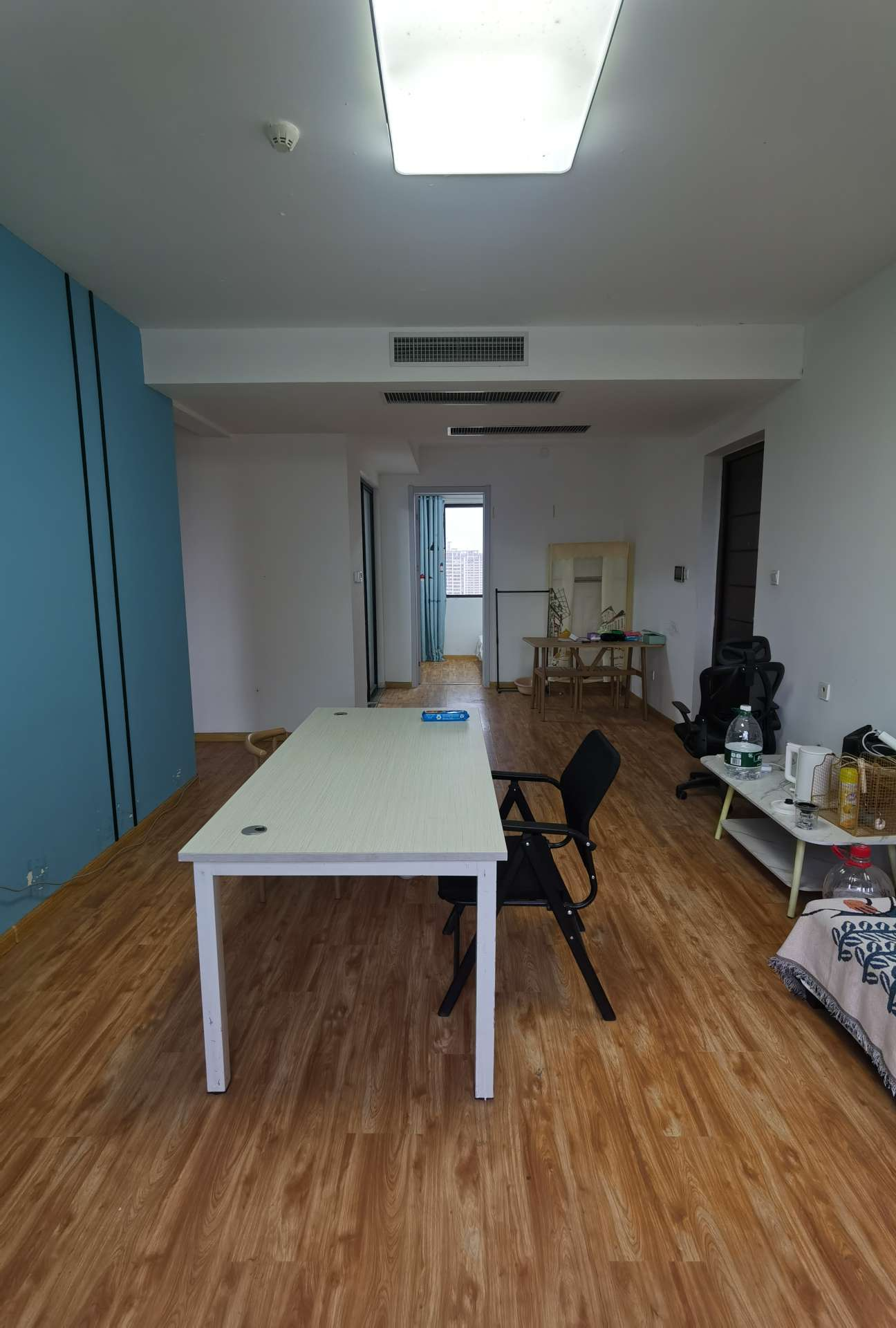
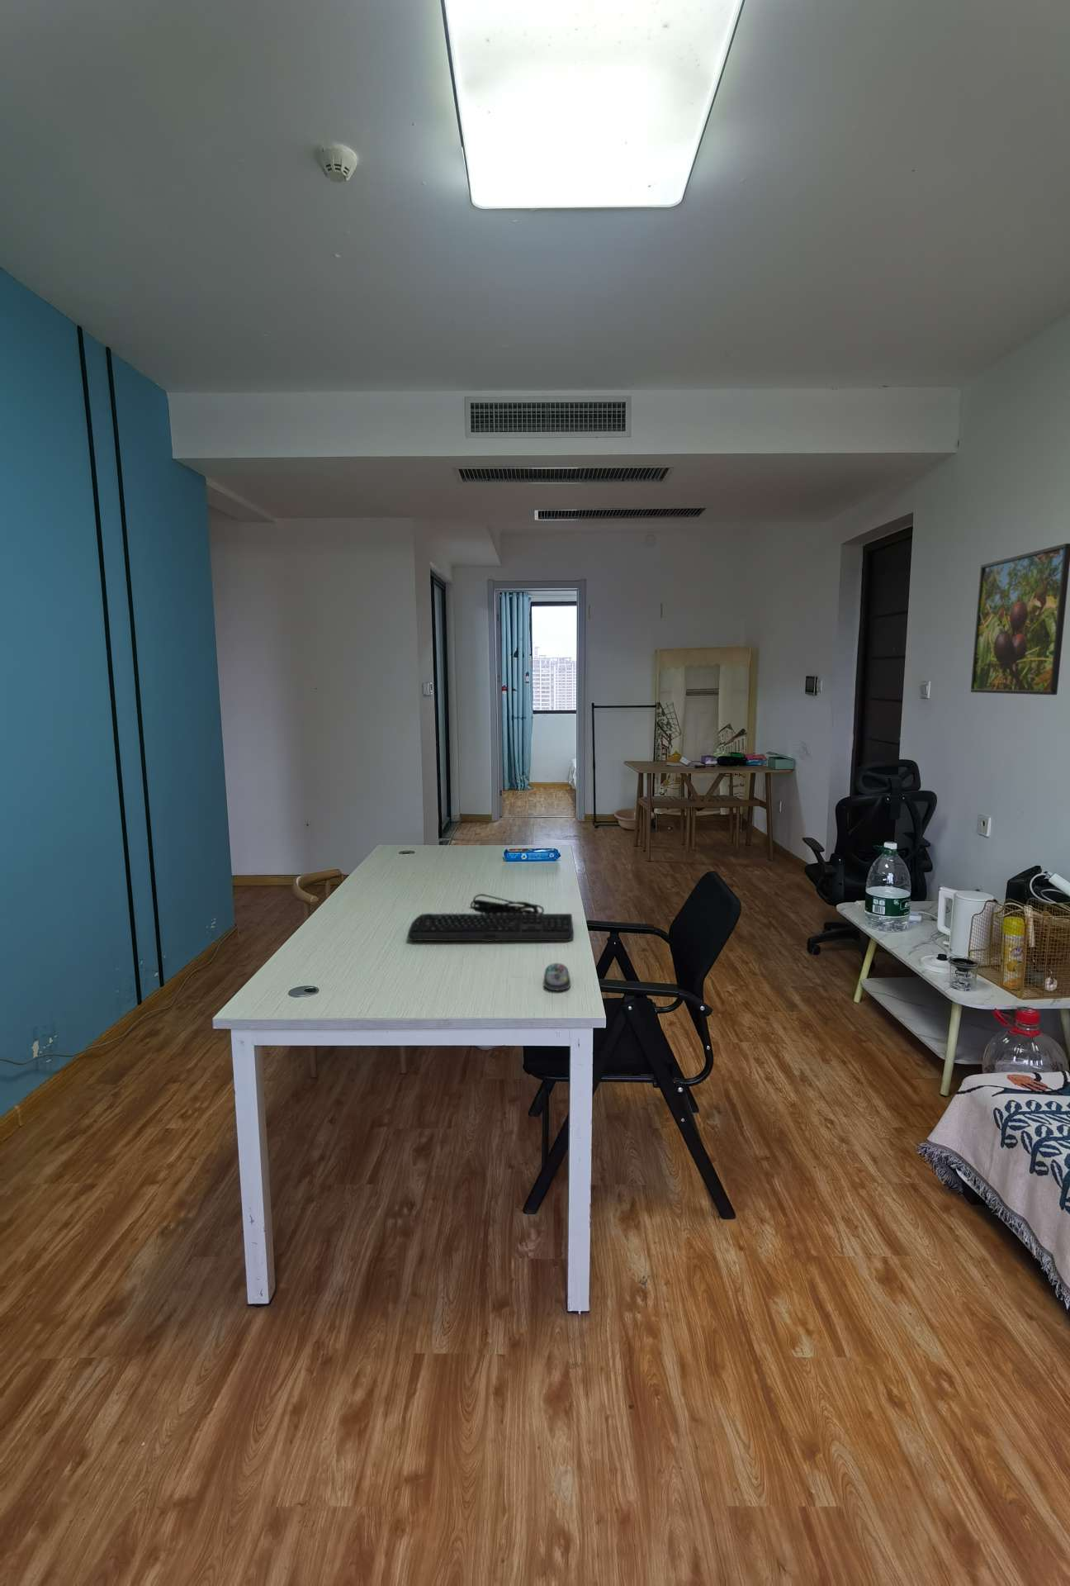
+ keyboard (492, 915)
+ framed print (1015, 625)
+ computer mouse (556, 975)
